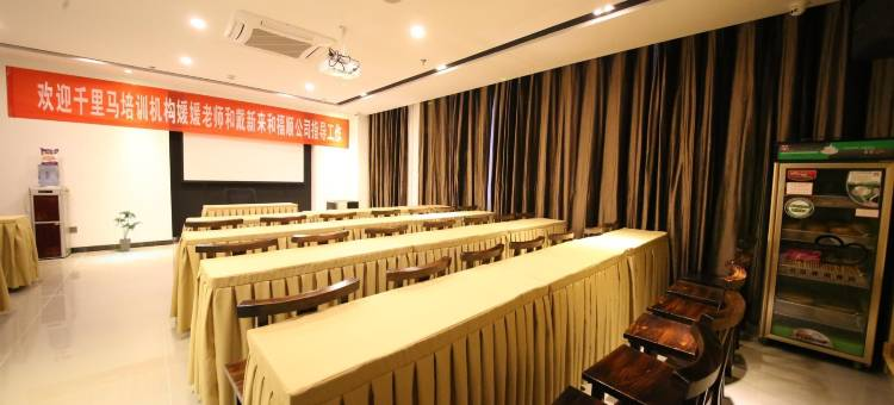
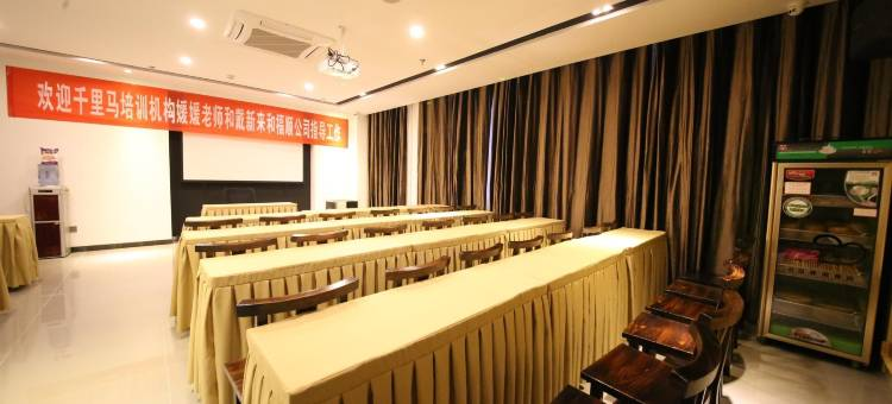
- house plant (128, 230)
